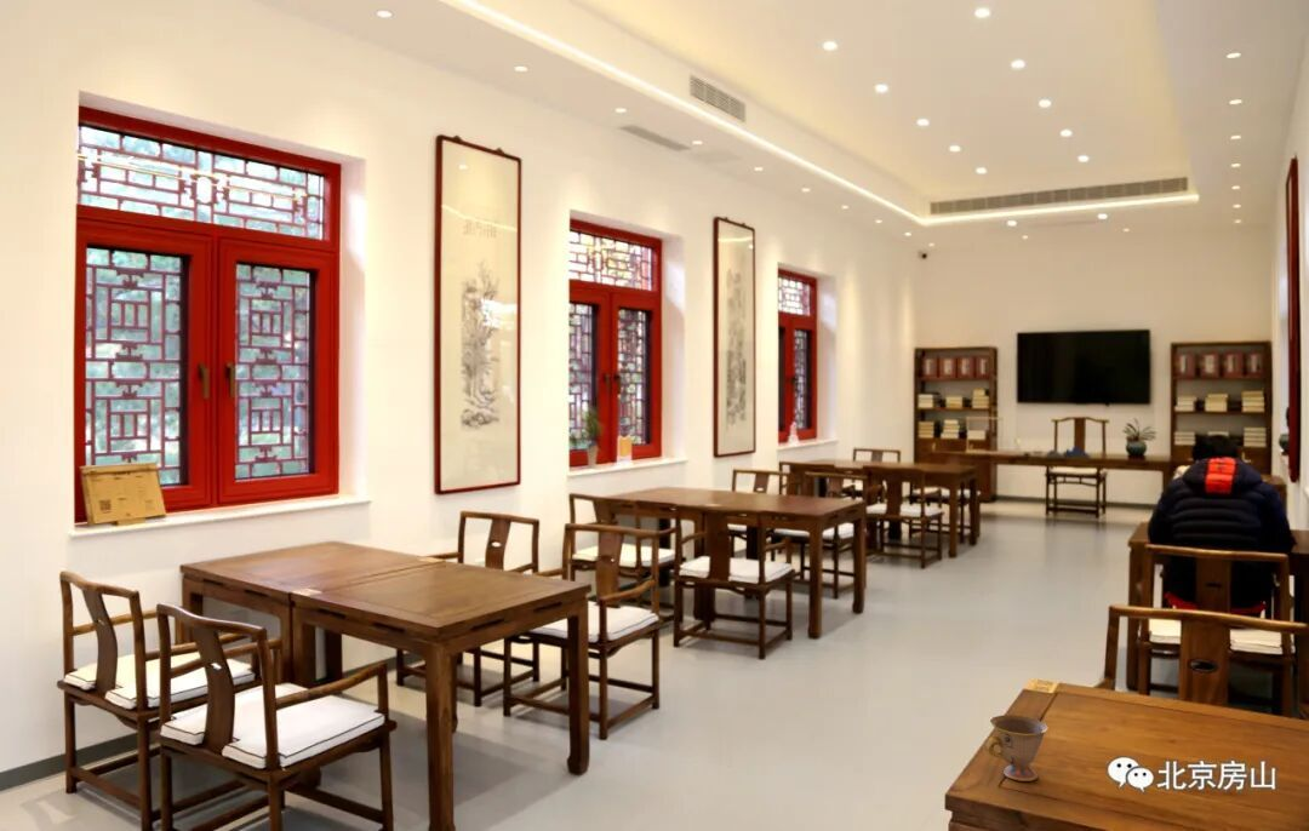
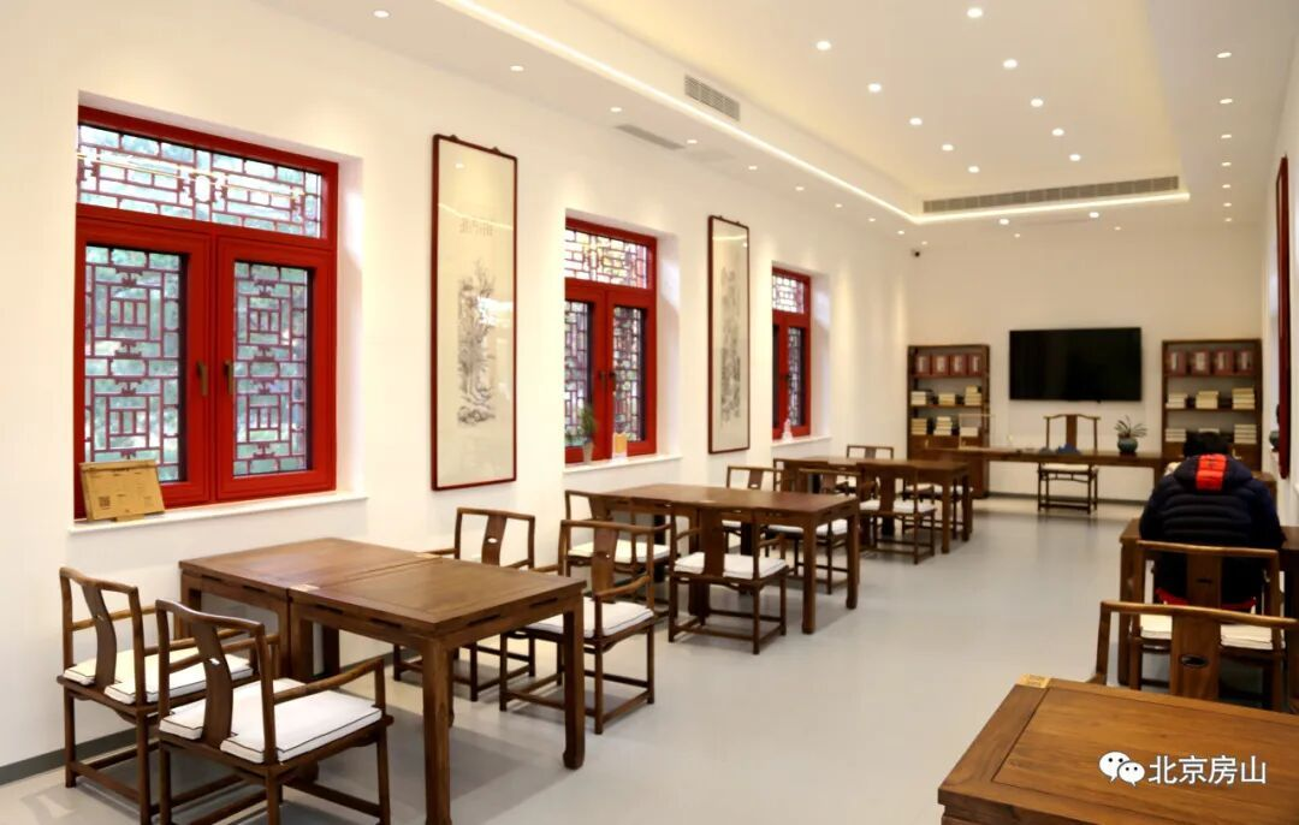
- teacup (1014, 750)
